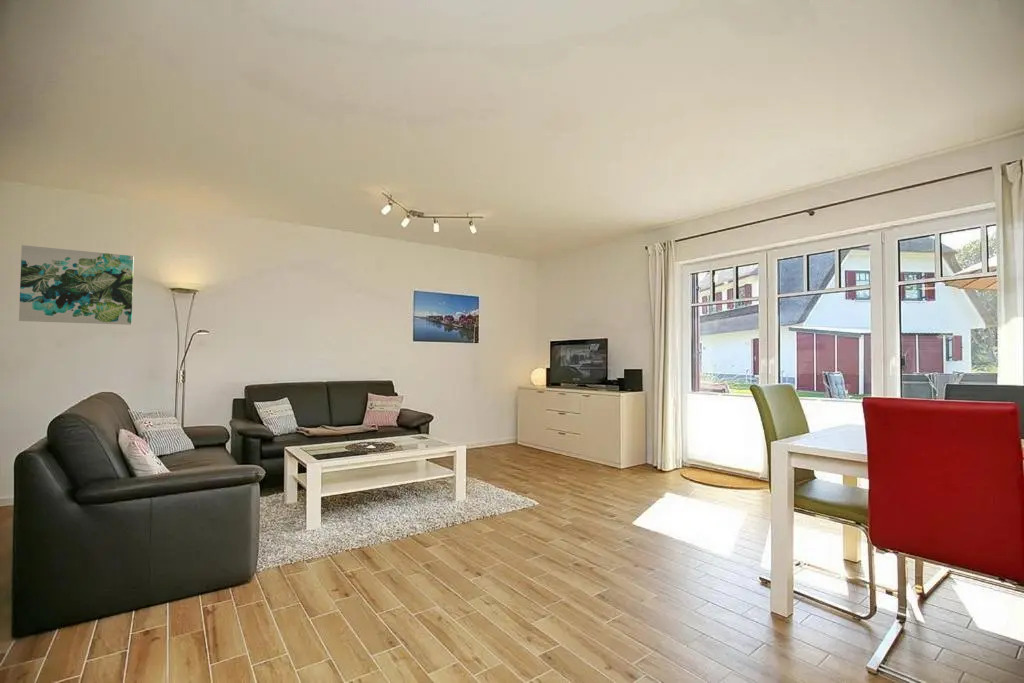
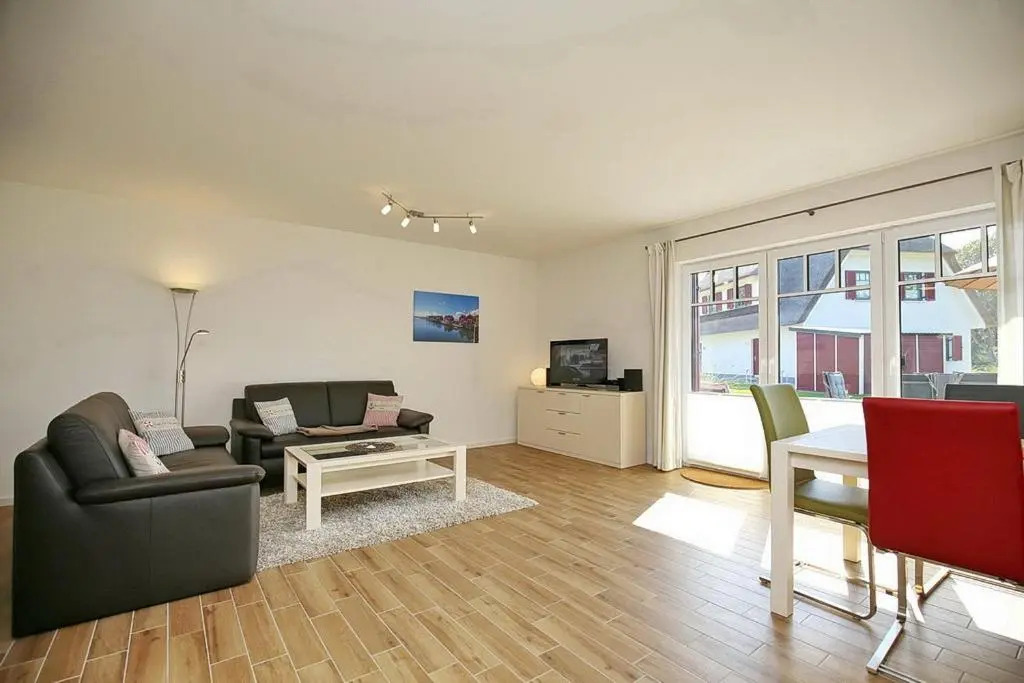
- wall art (79, 286)
